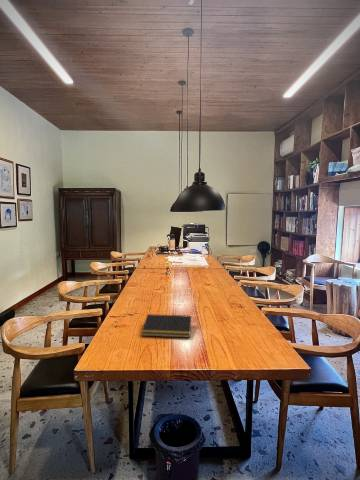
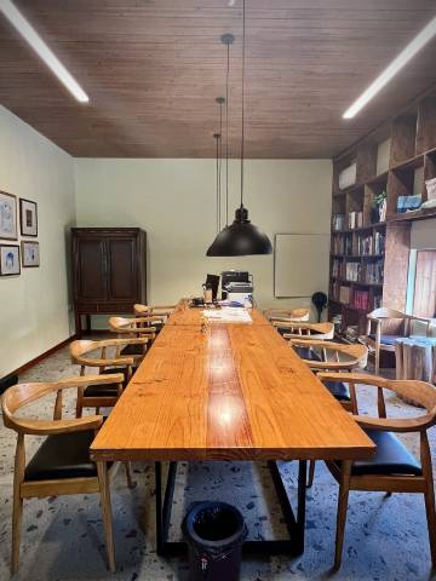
- notepad (167, 325)
